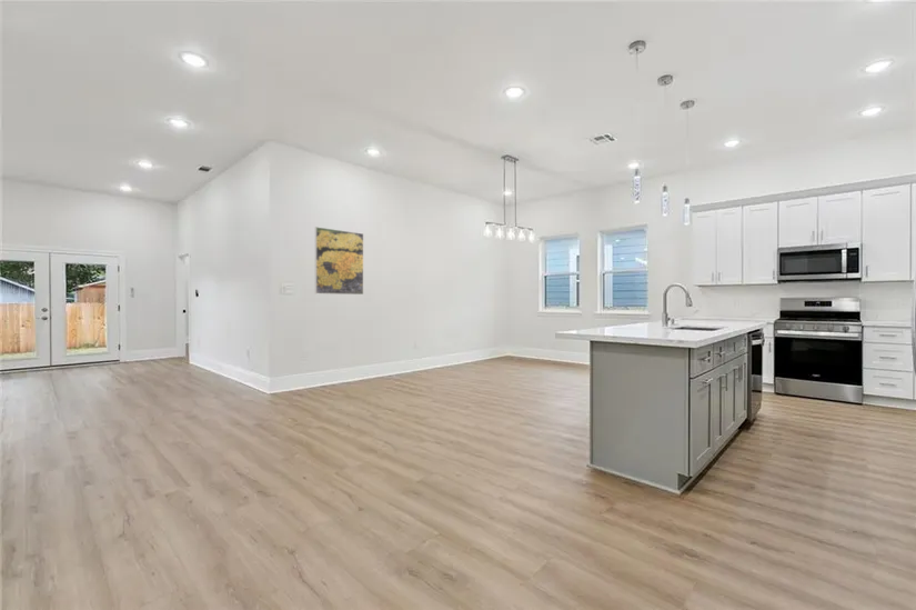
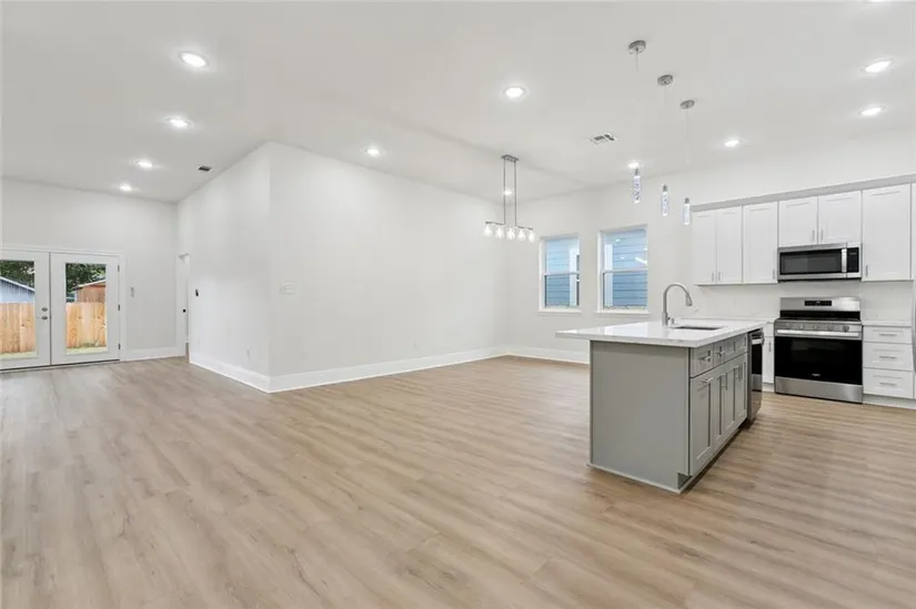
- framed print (340, 262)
